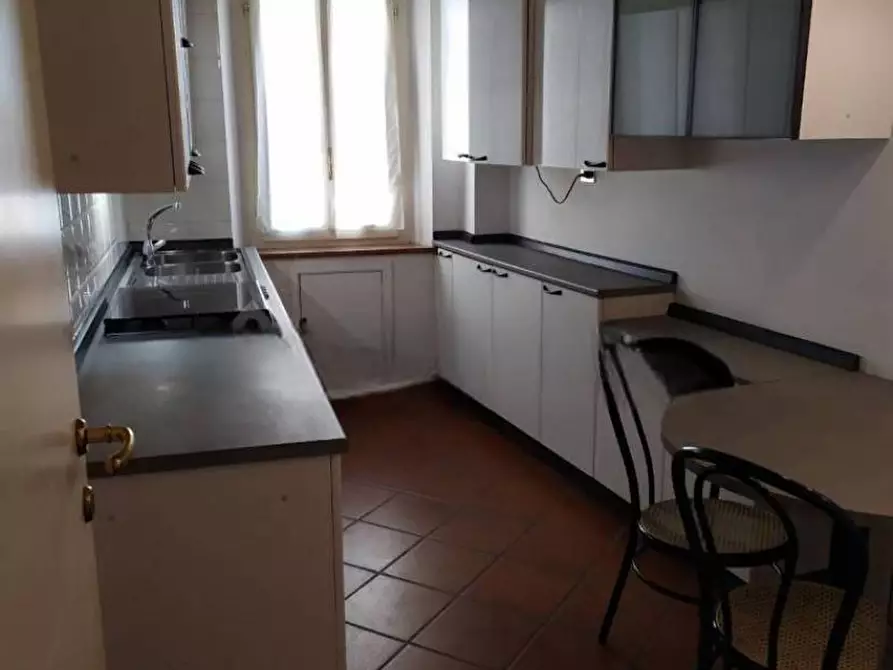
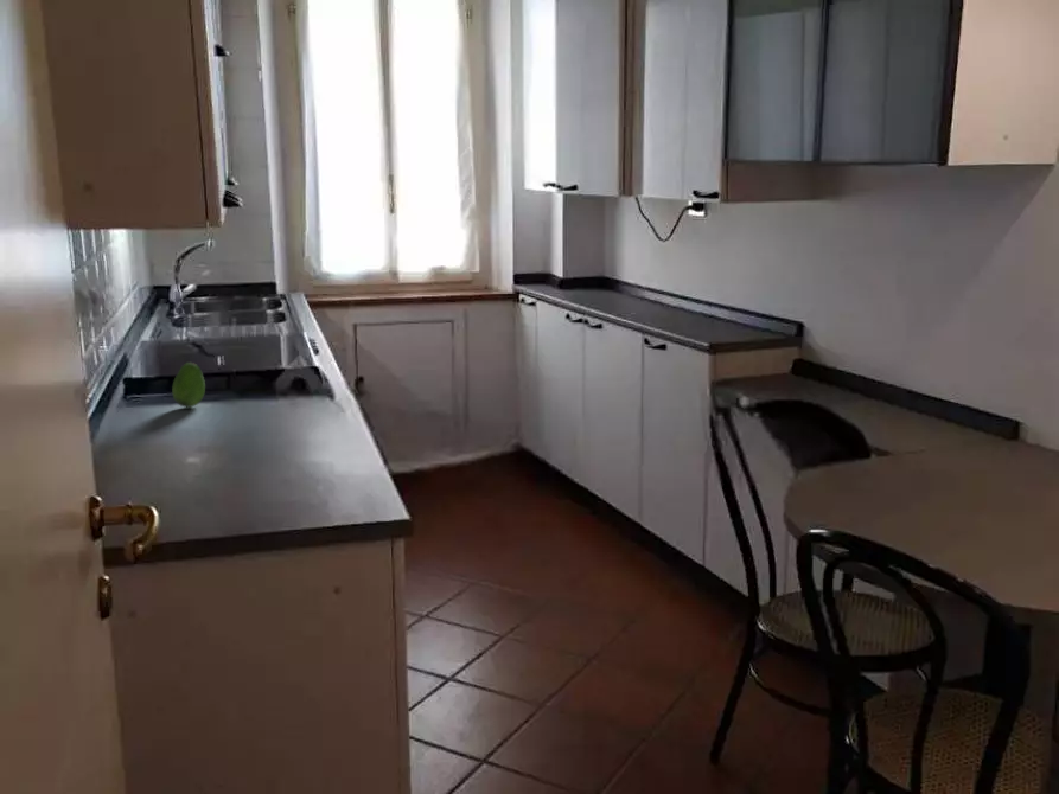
+ fruit (187, 384)
